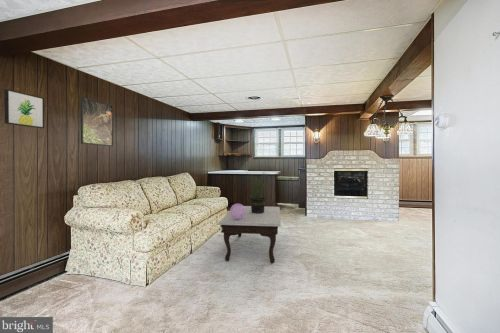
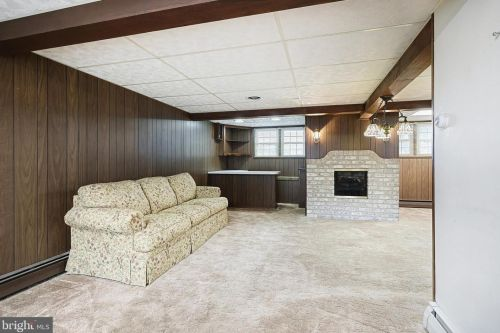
- potted plant (259, 192)
- decorative sphere (237, 211)
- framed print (97, 123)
- wall art (25, 110)
- coffee table (253, 230)
